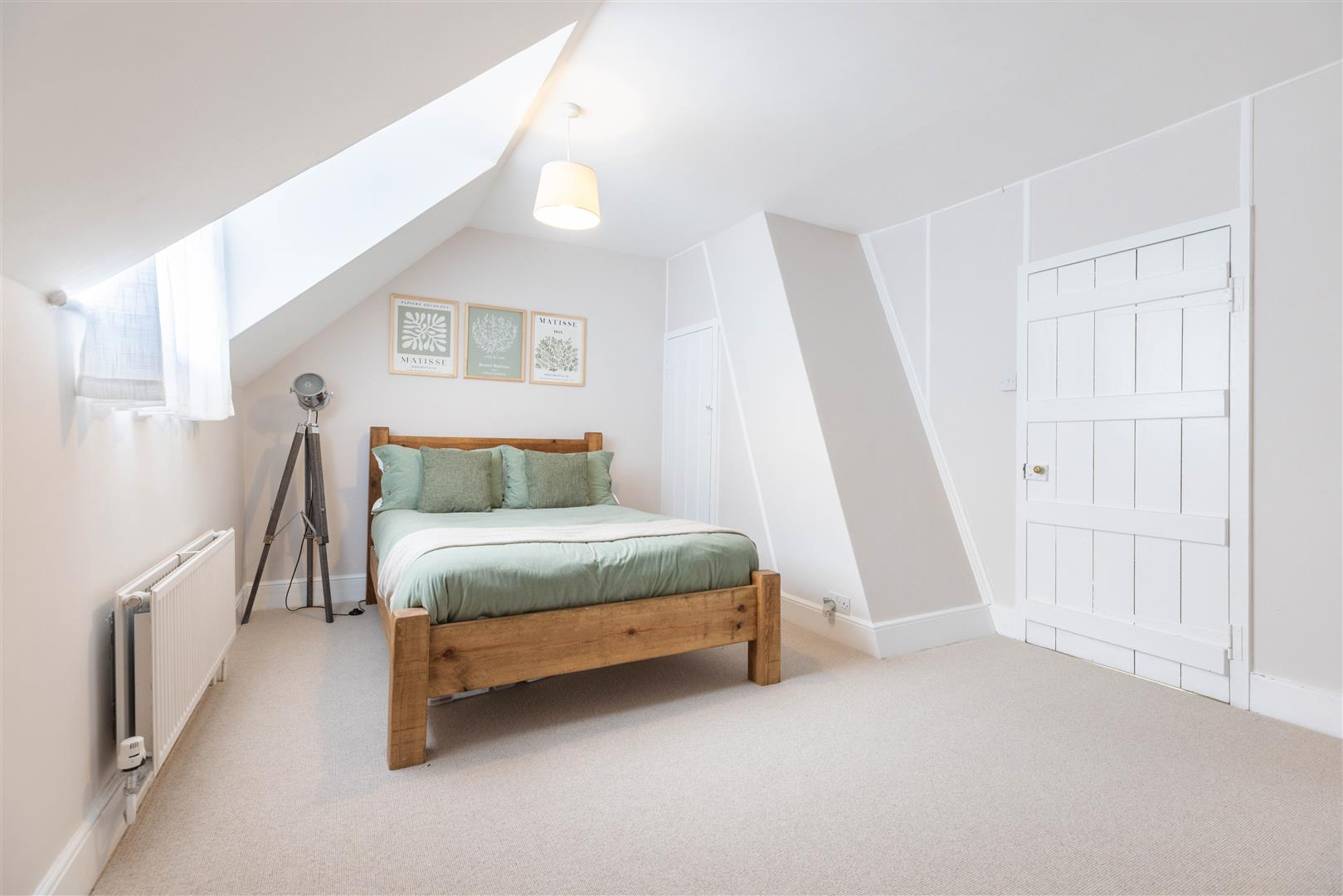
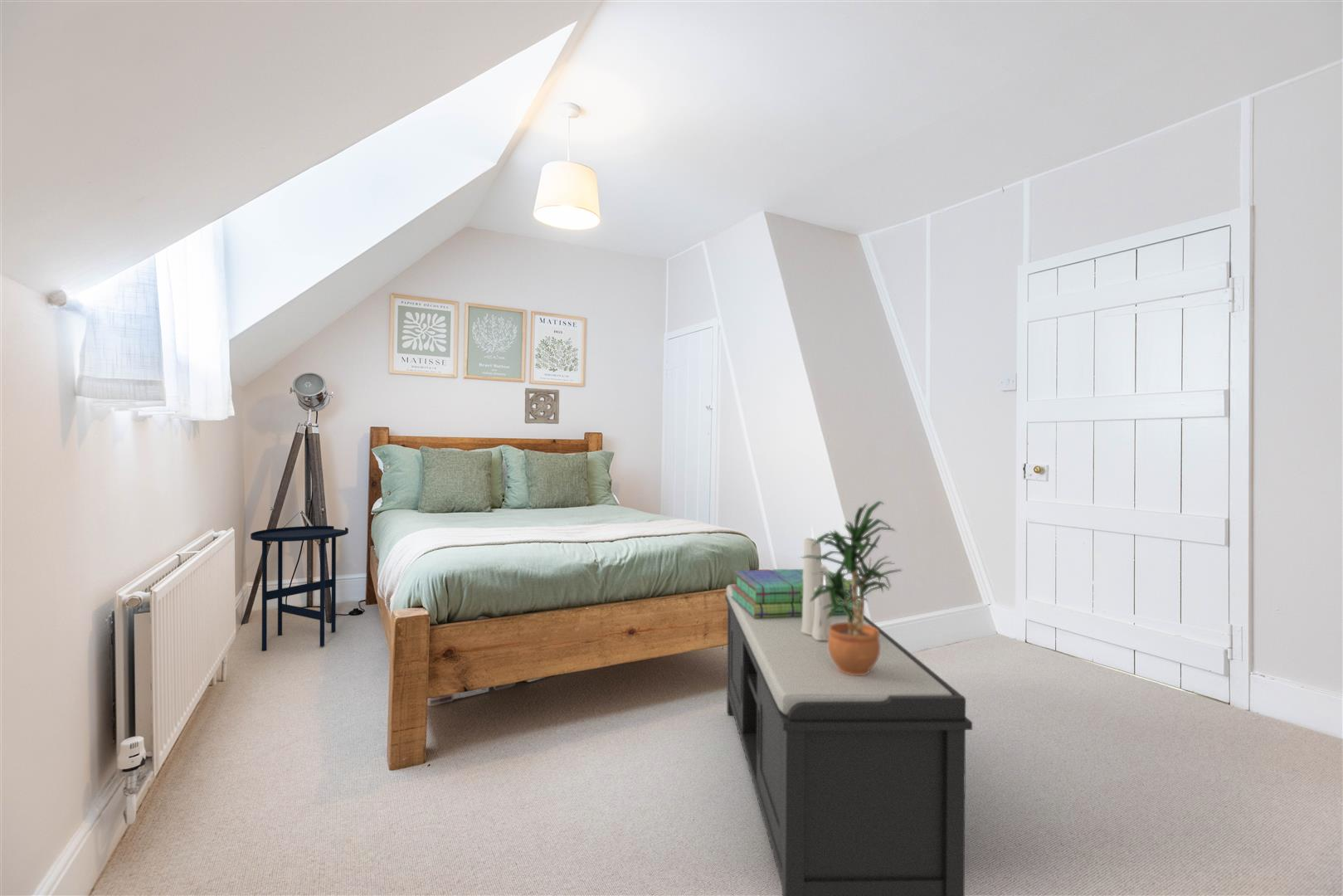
+ candle (816, 576)
+ potted plant (851, 587)
+ wall ornament (542, 407)
+ bench (811, 707)
+ side table (300, 586)
+ stack of books (793, 591)
